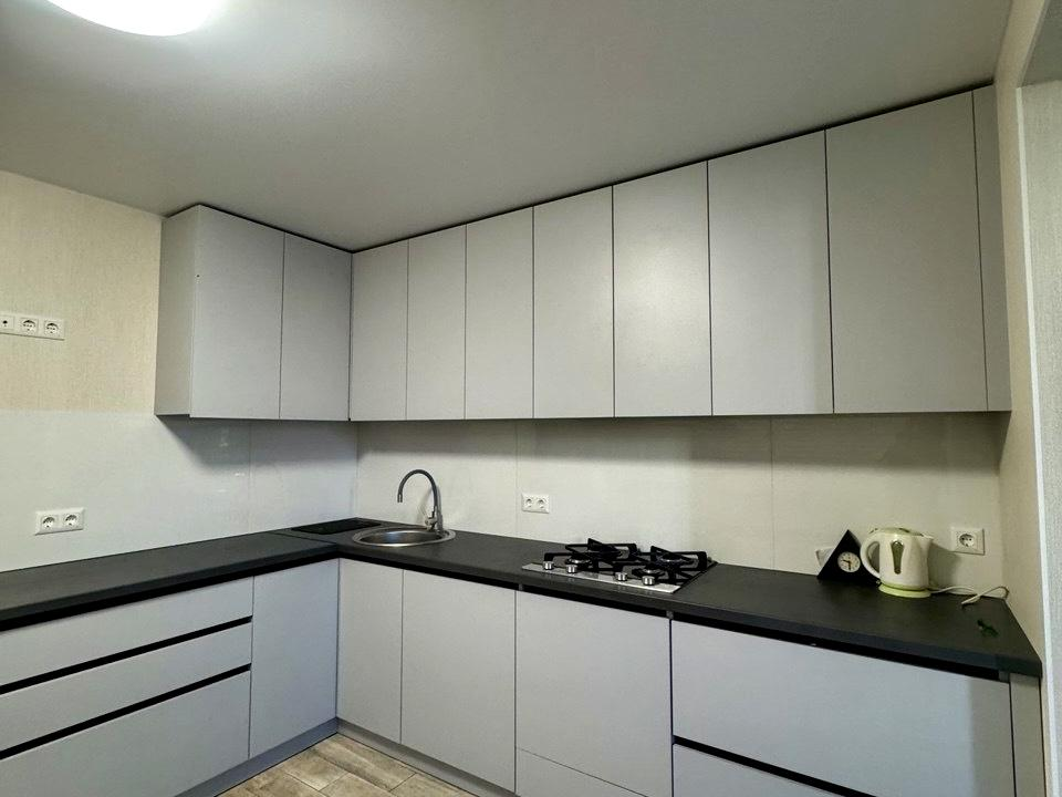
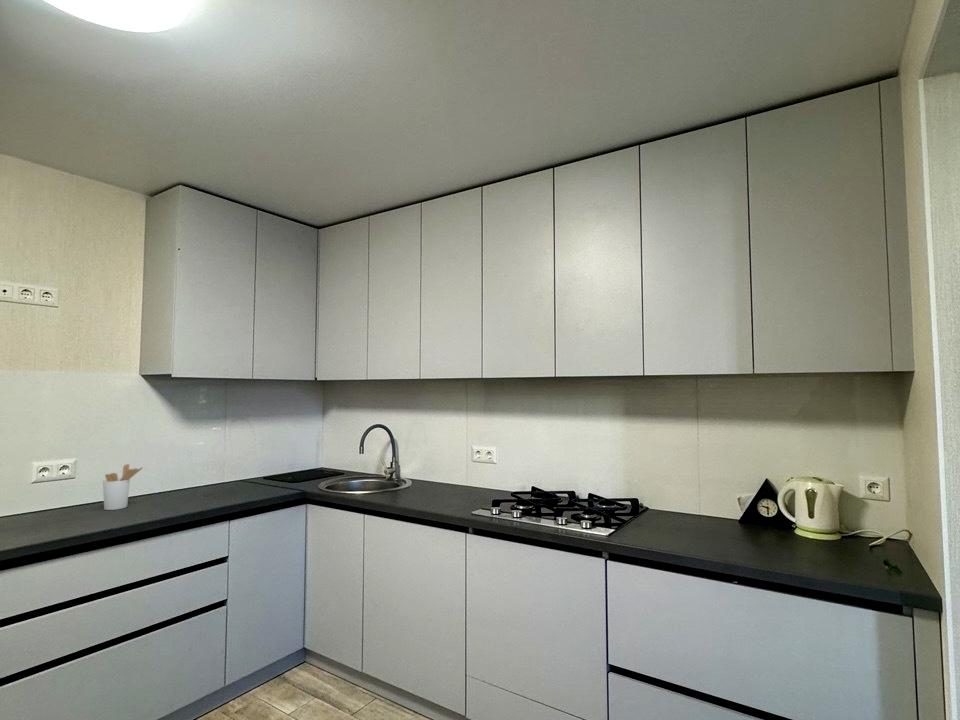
+ utensil holder (122, 486)
